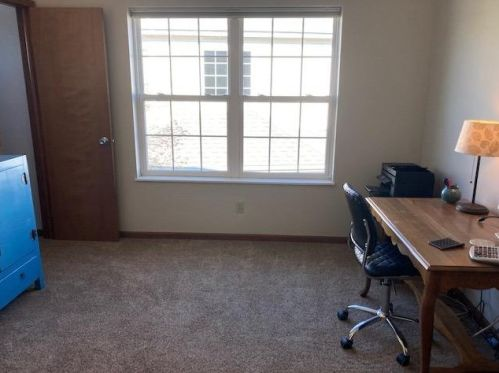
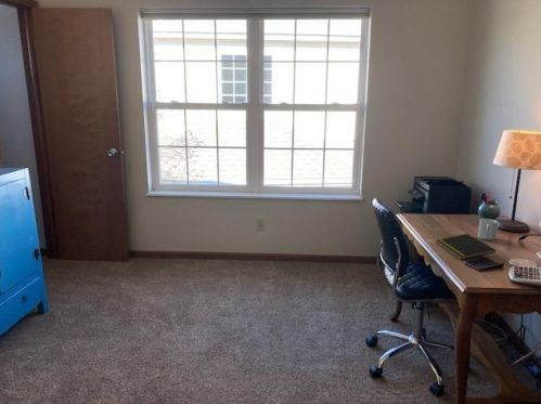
+ notepad (464, 245)
+ mug (487, 230)
